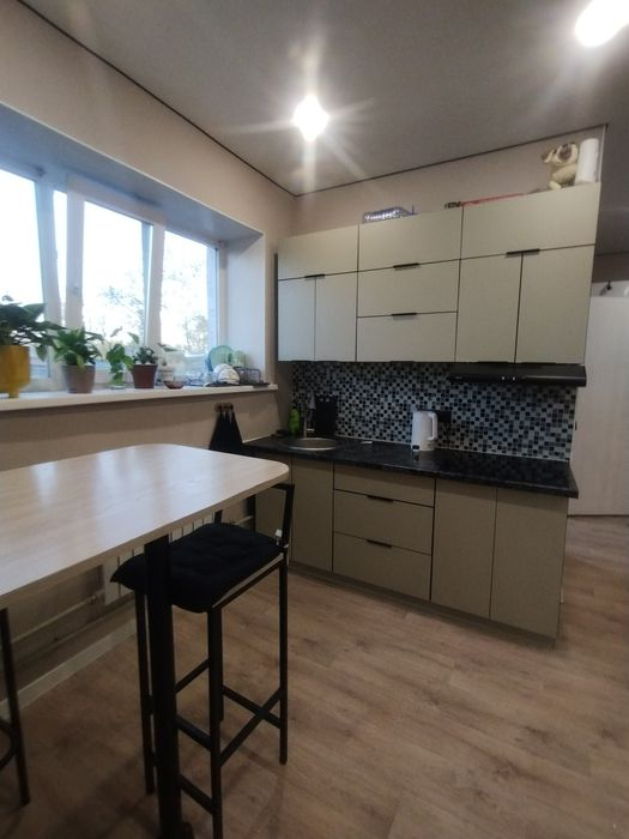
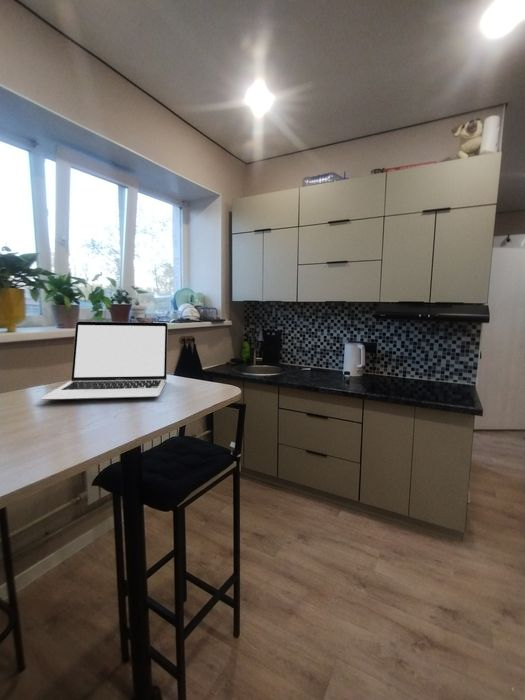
+ laptop (113, 356)
